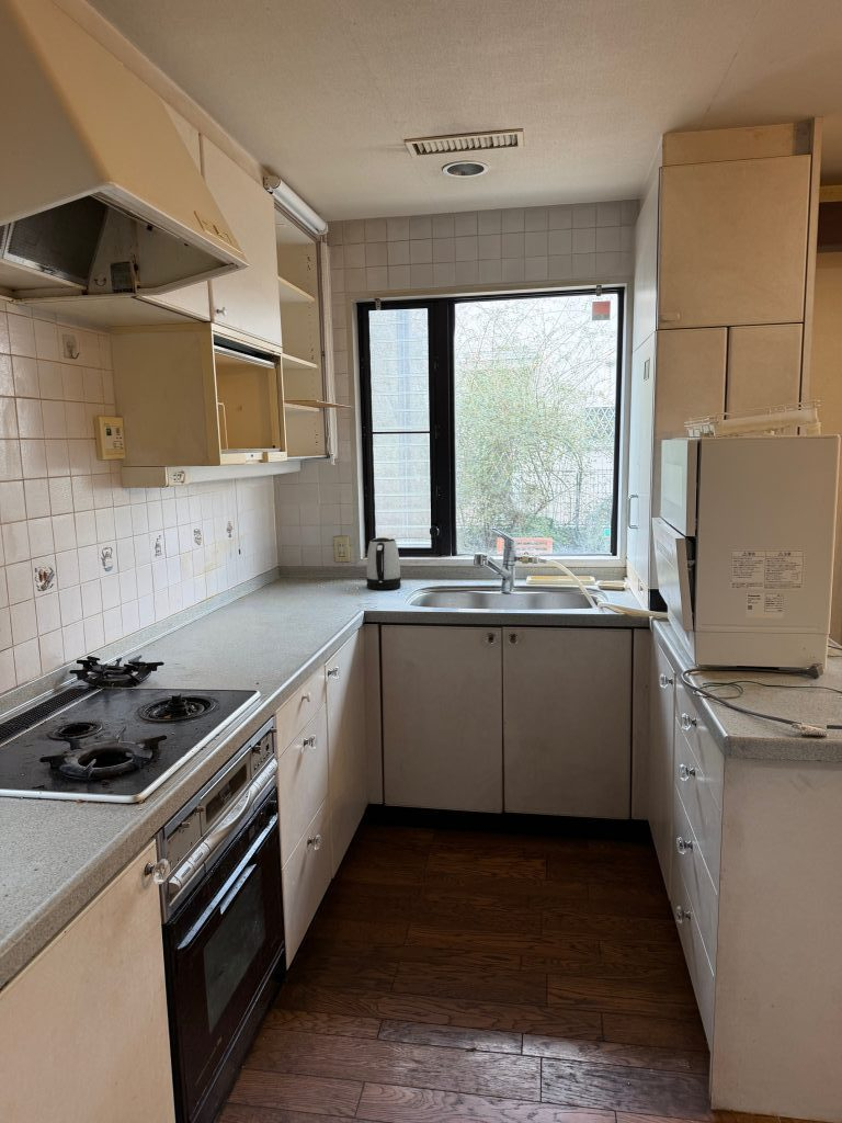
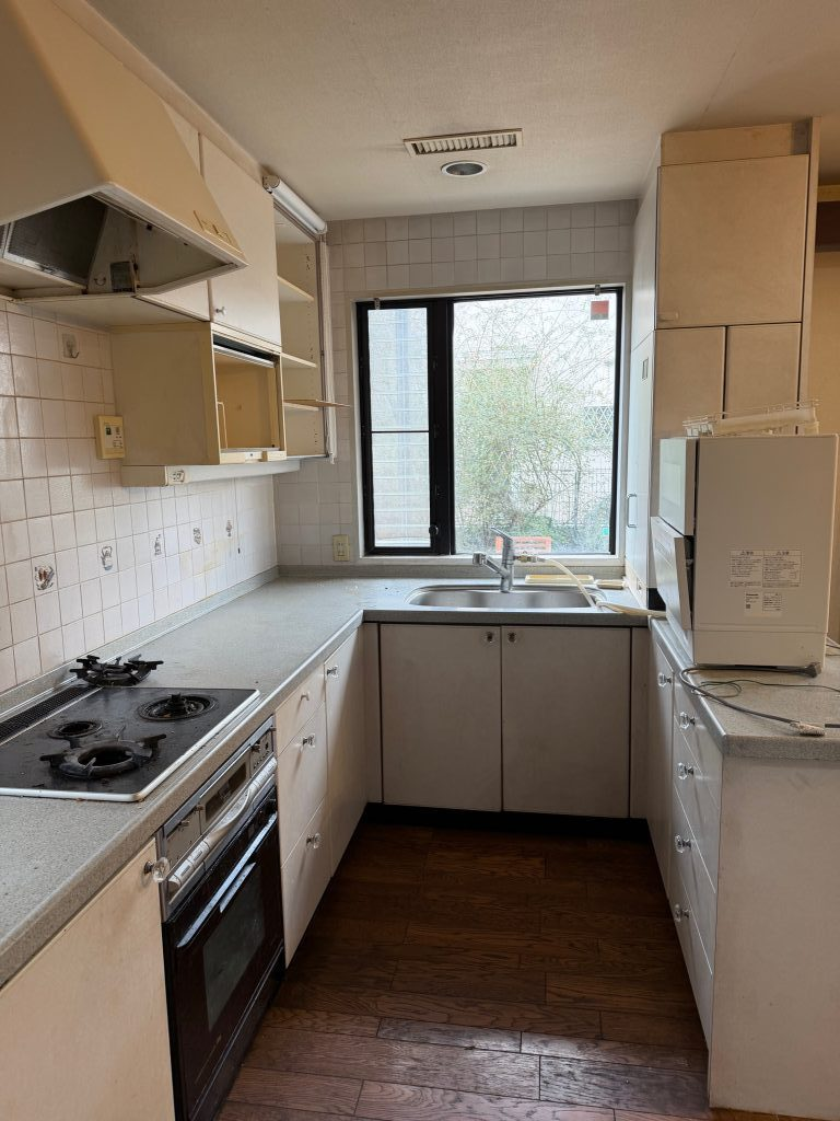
- kettle (382, 563)
